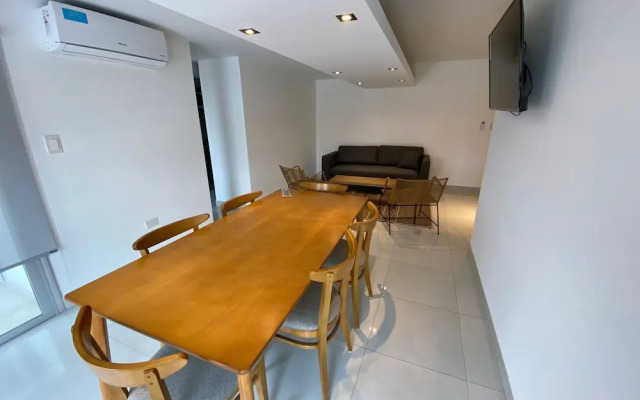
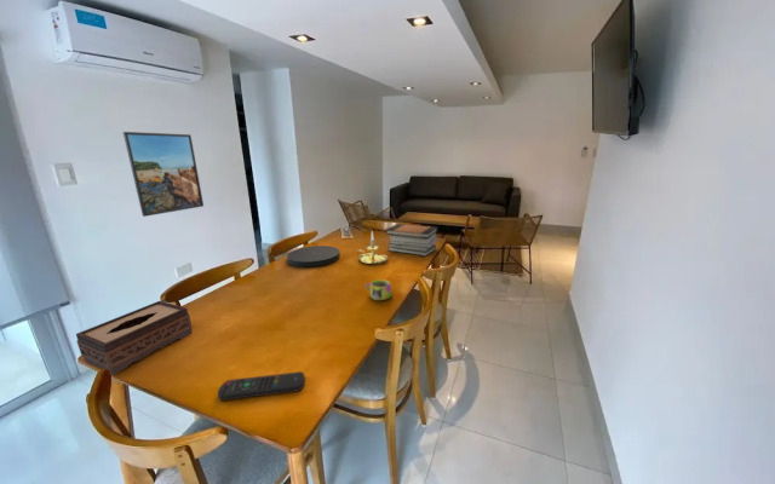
+ candle holder (369, 246)
+ mug (378, 289)
+ plate (314, 255)
+ tissue box (138, 333)
+ remote control (263, 385)
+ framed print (167, 173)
+ book stack (412, 238)
